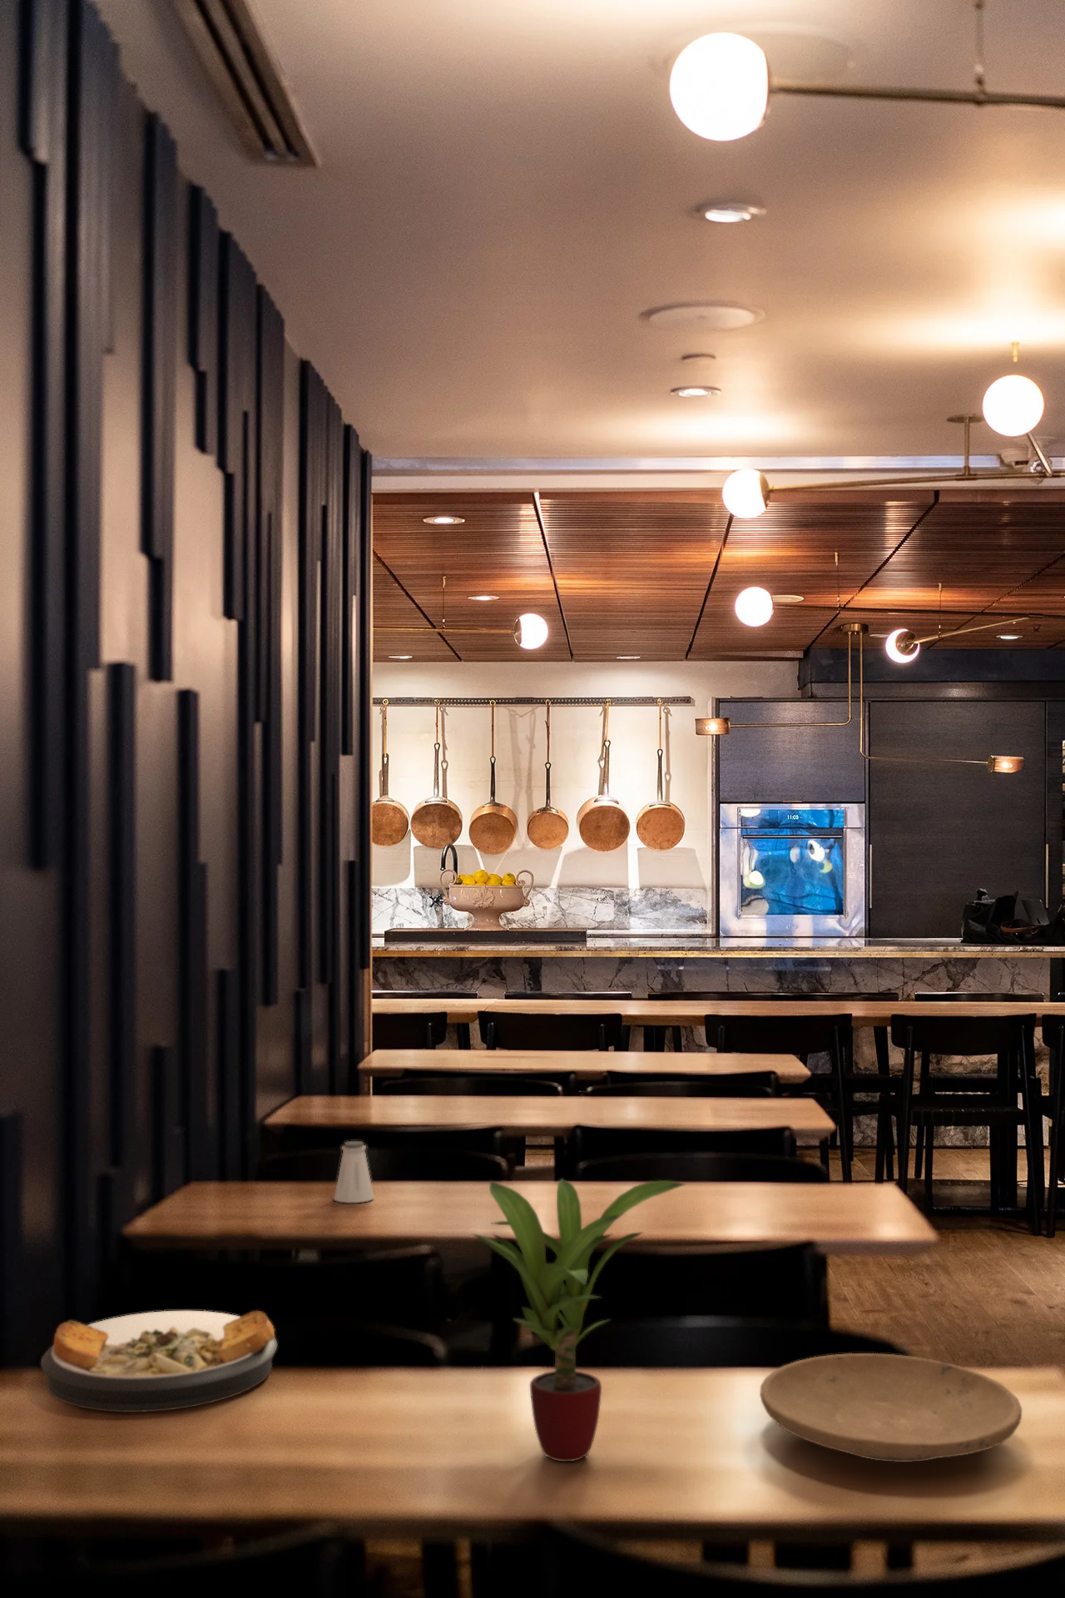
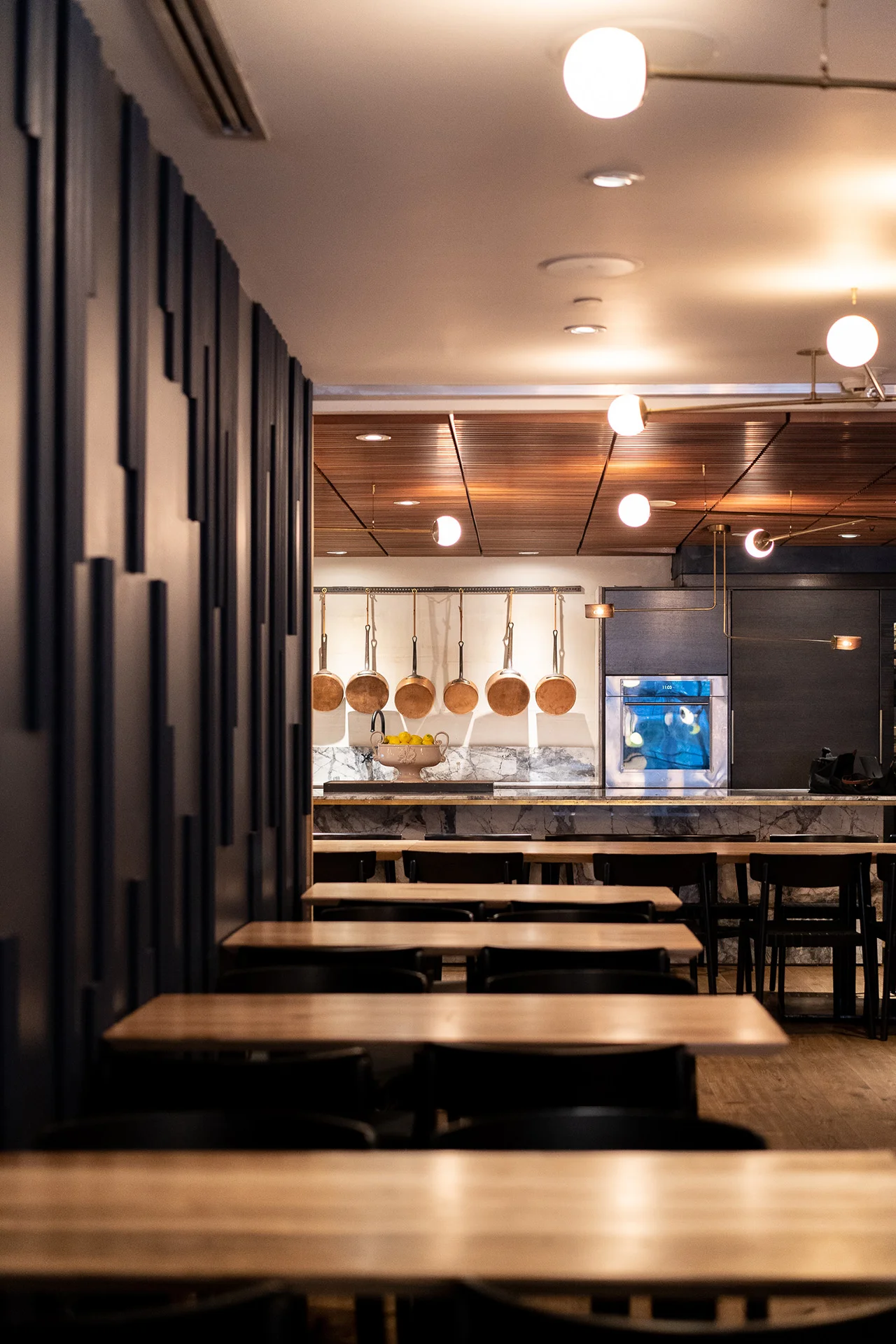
- plate (160, 1348)
- potted plant (582, 1321)
- plate (889, 1416)
- saltshaker (354, 1170)
